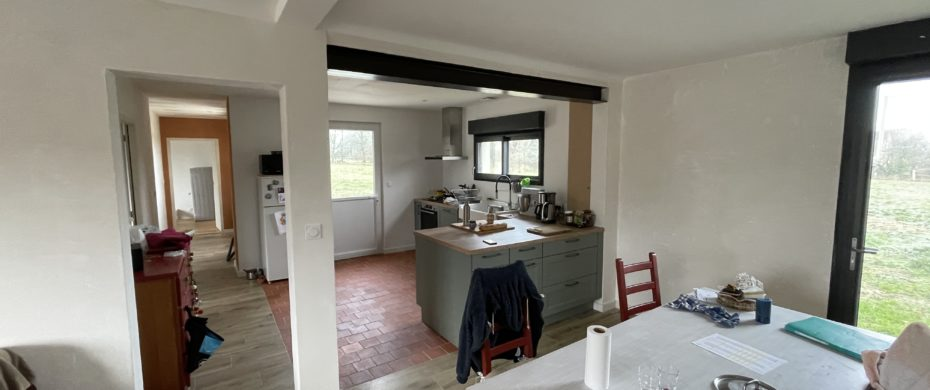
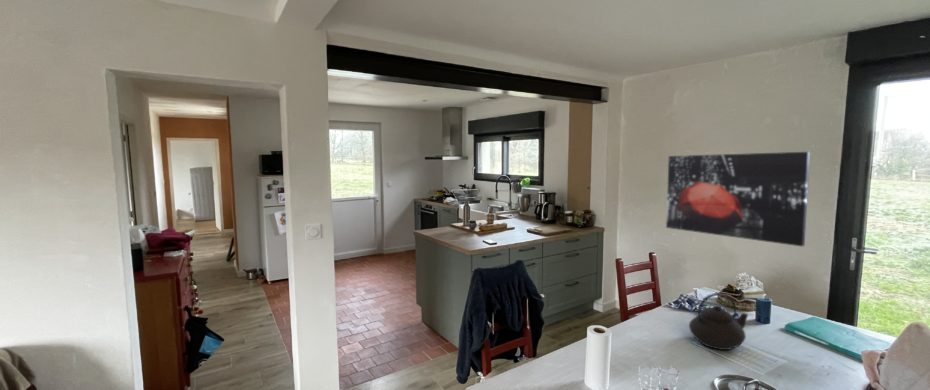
+ teapot (721, 317)
+ wall art (727, 195)
